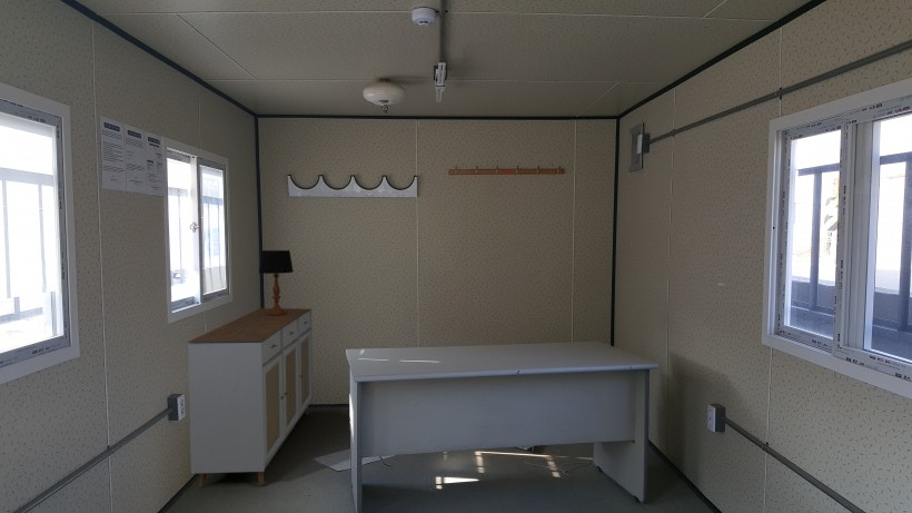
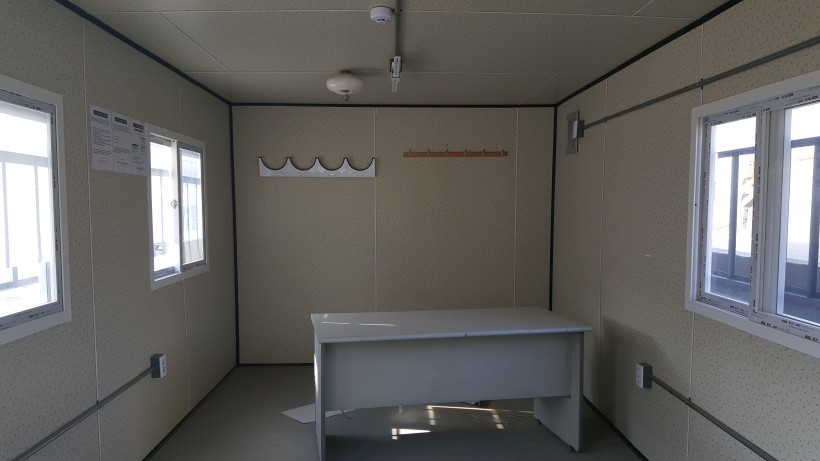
- table lamp (276, 283)
- sideboard (262, 383)
